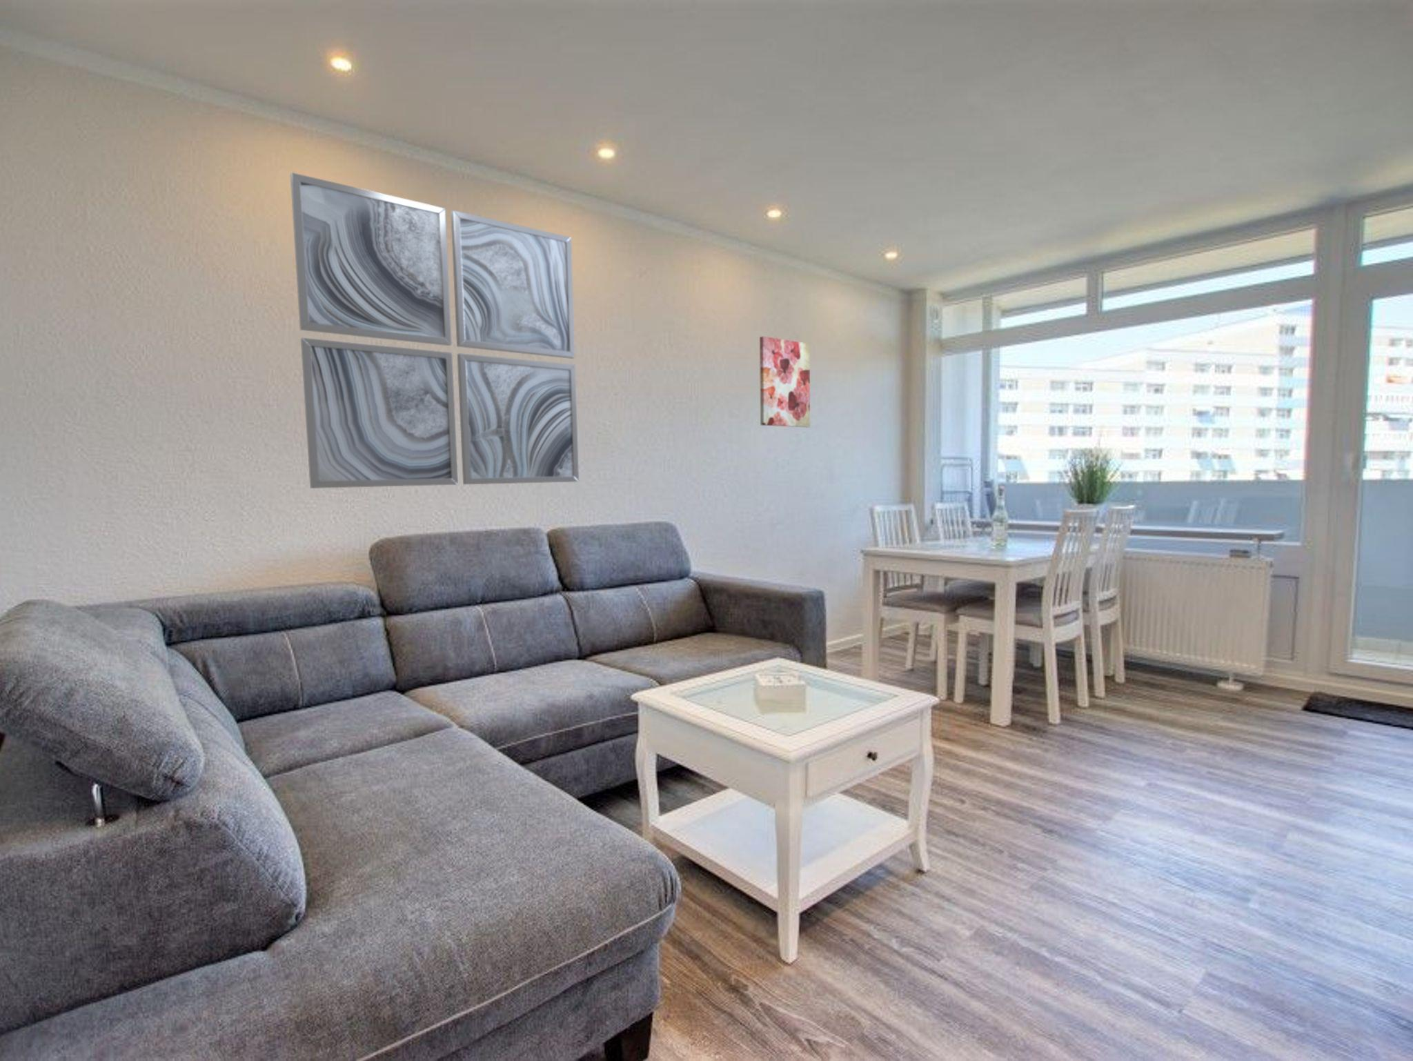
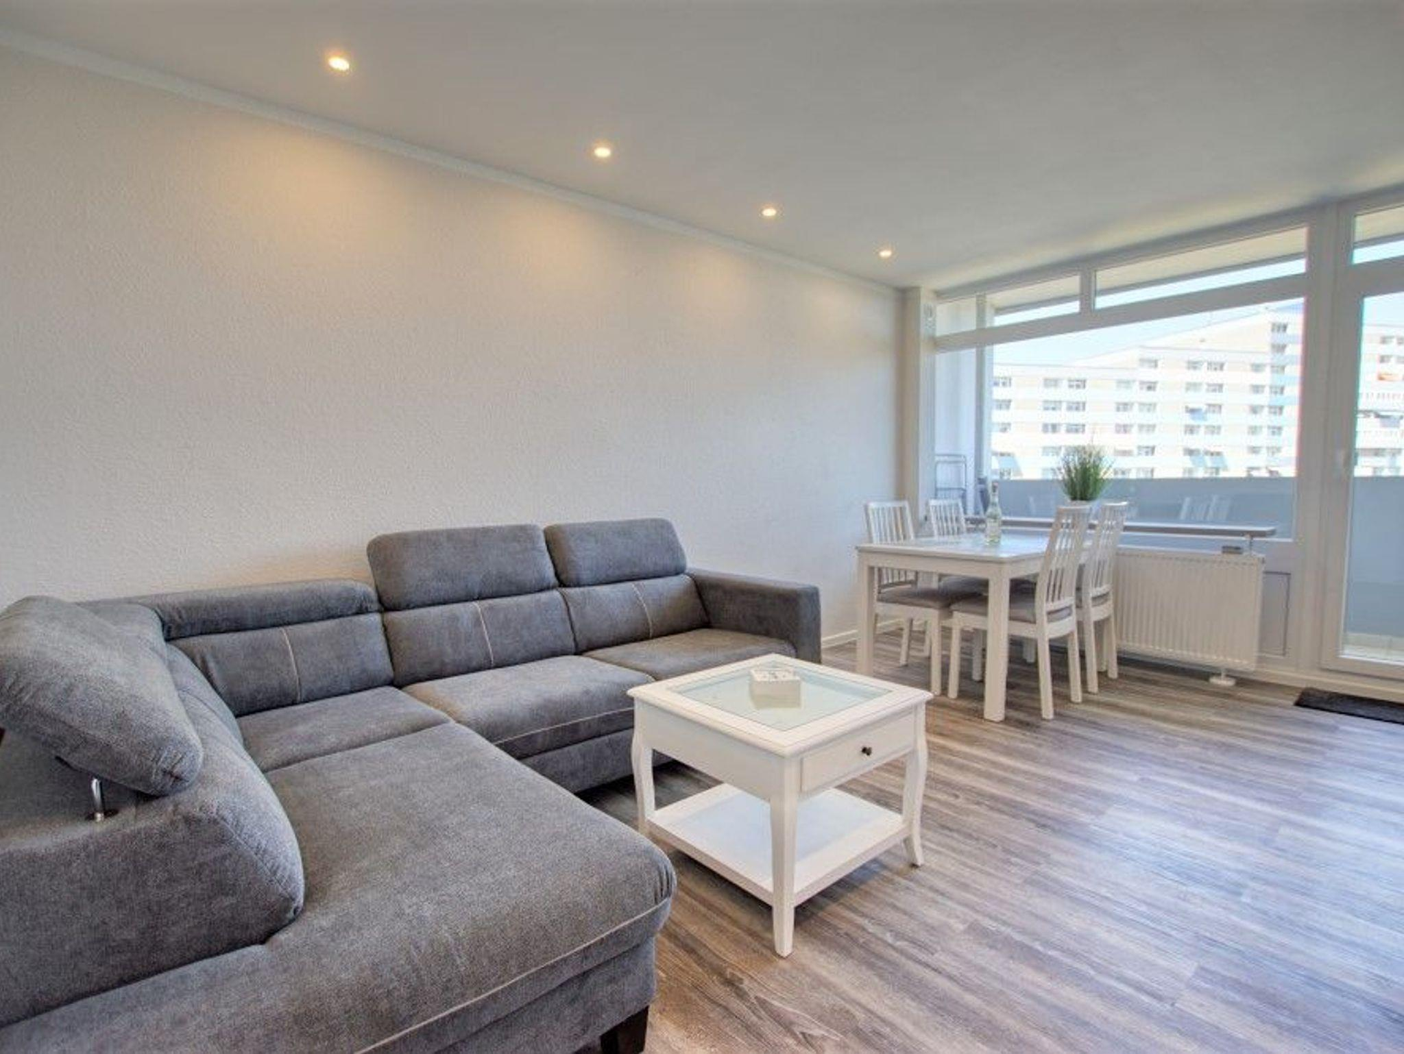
- wall art (786, 383)
- wall art (451, 352)
